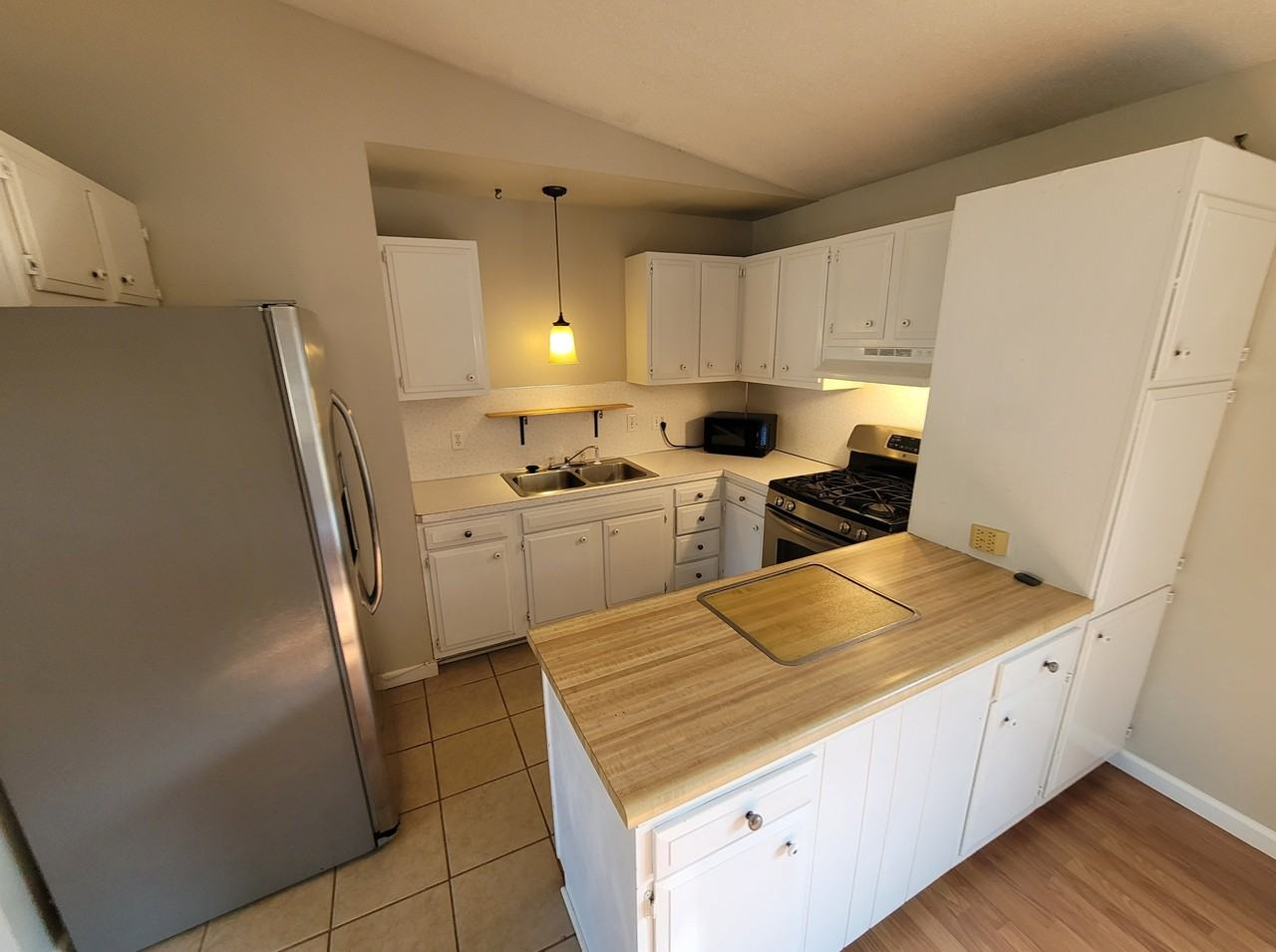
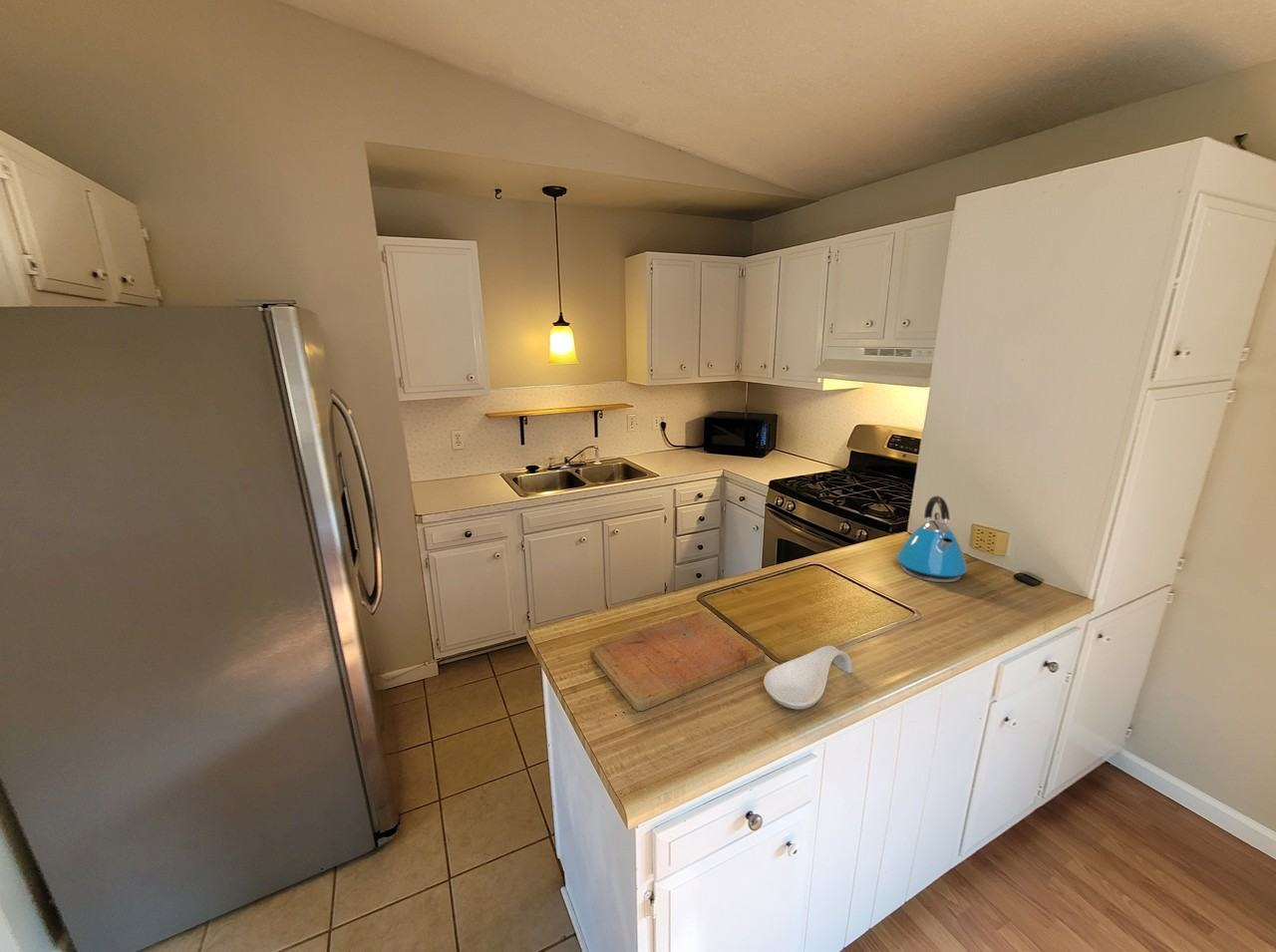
+ cutting board (676, 653)
+ kettle (933, 533)
+ spoon rest (810, 673)
